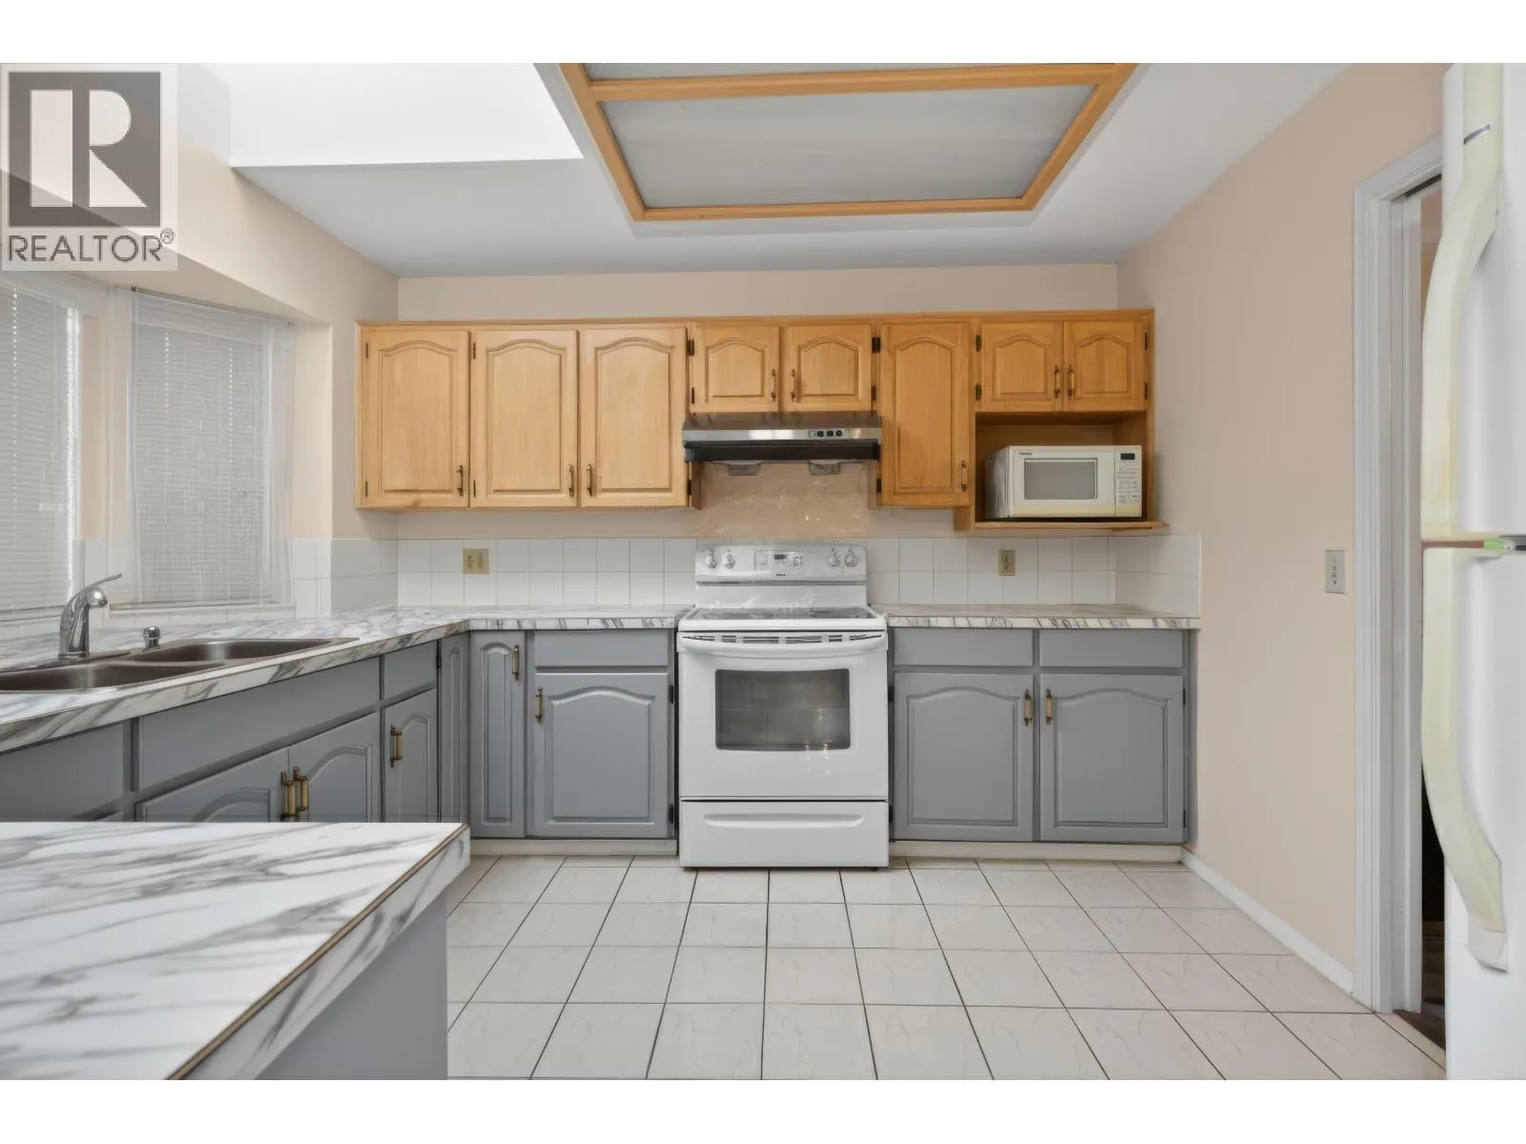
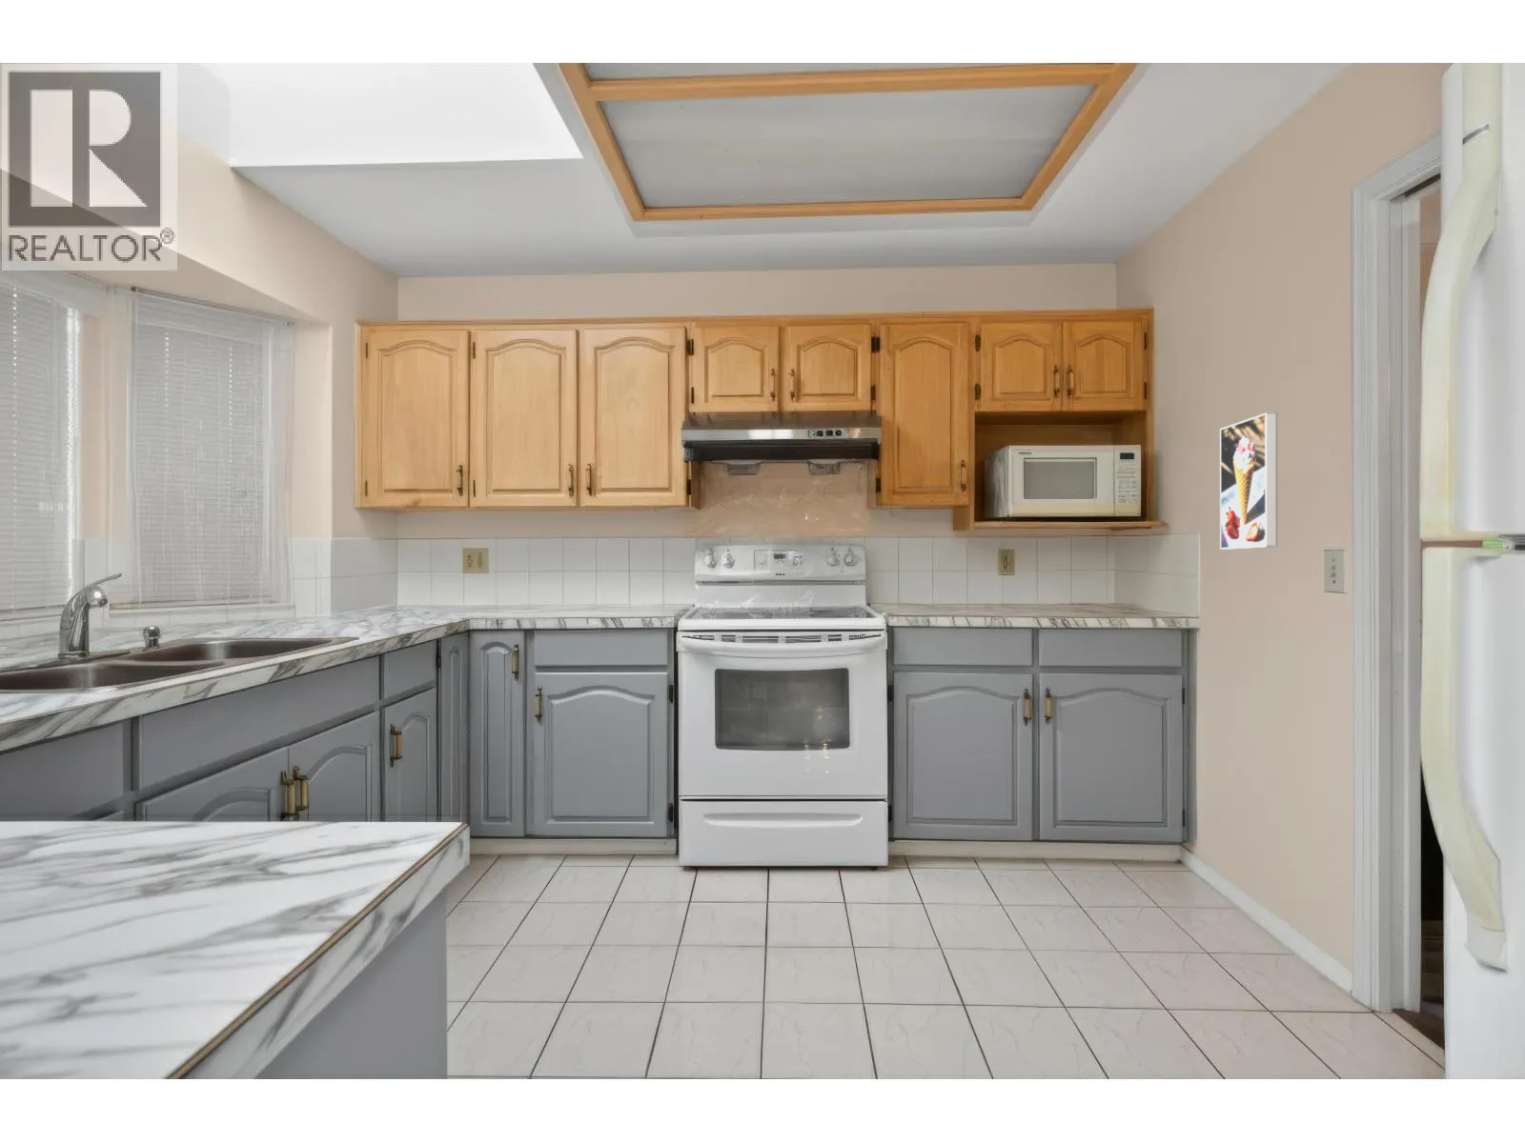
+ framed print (1246, 484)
